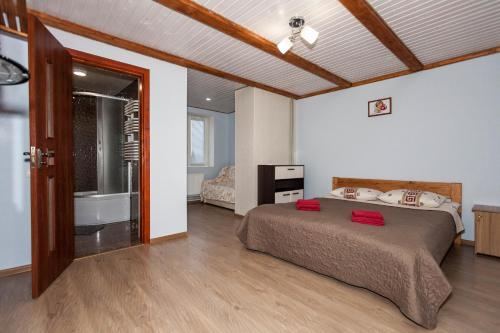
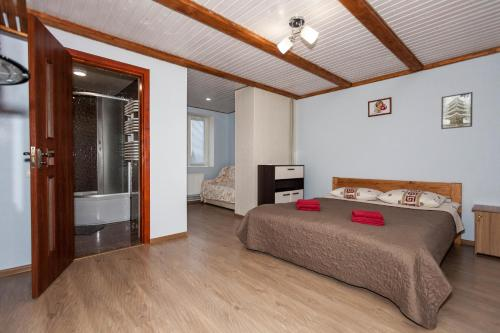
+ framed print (456, 111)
